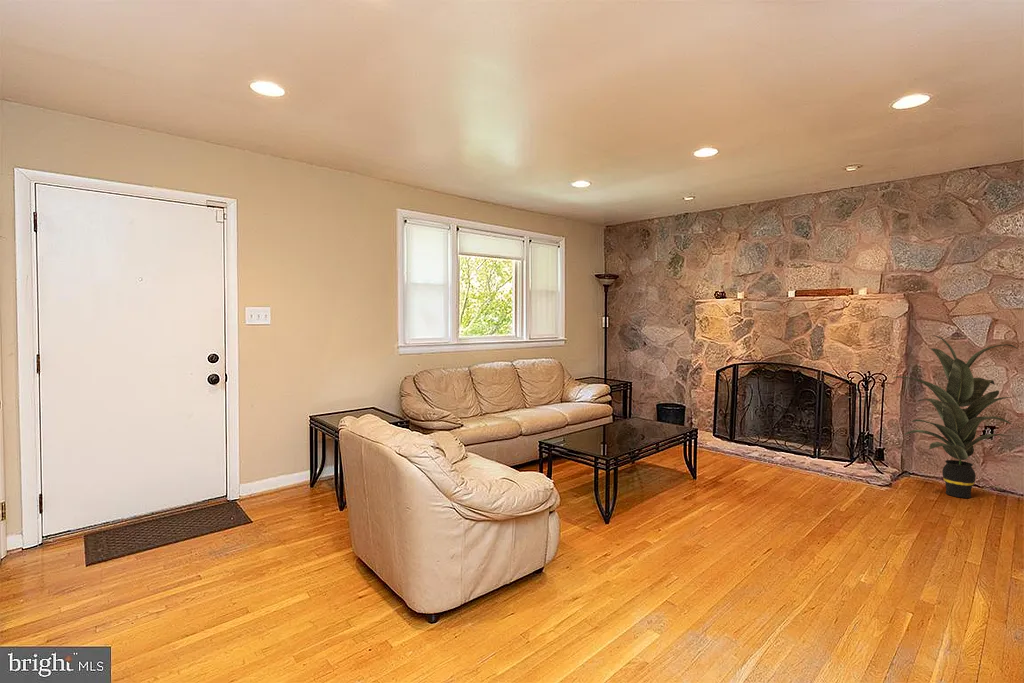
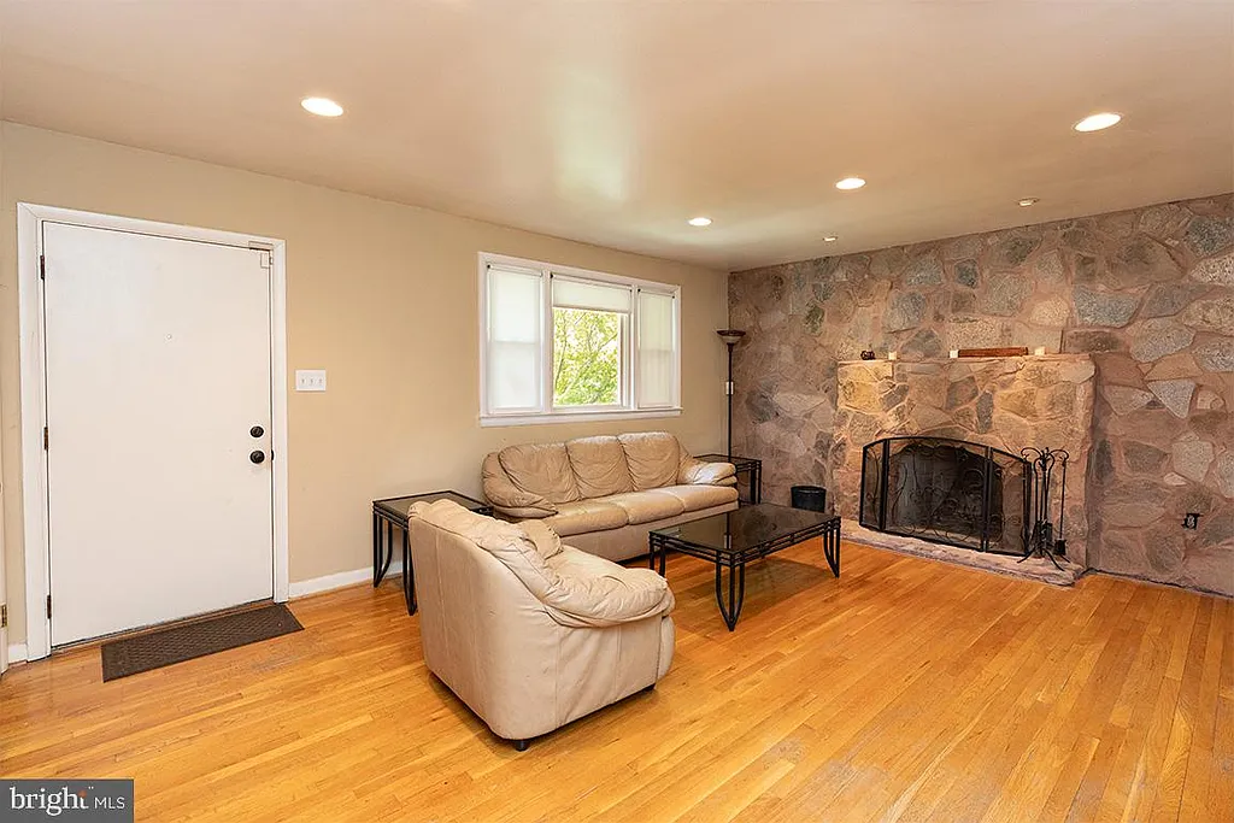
- indoor plant (953, 414)
